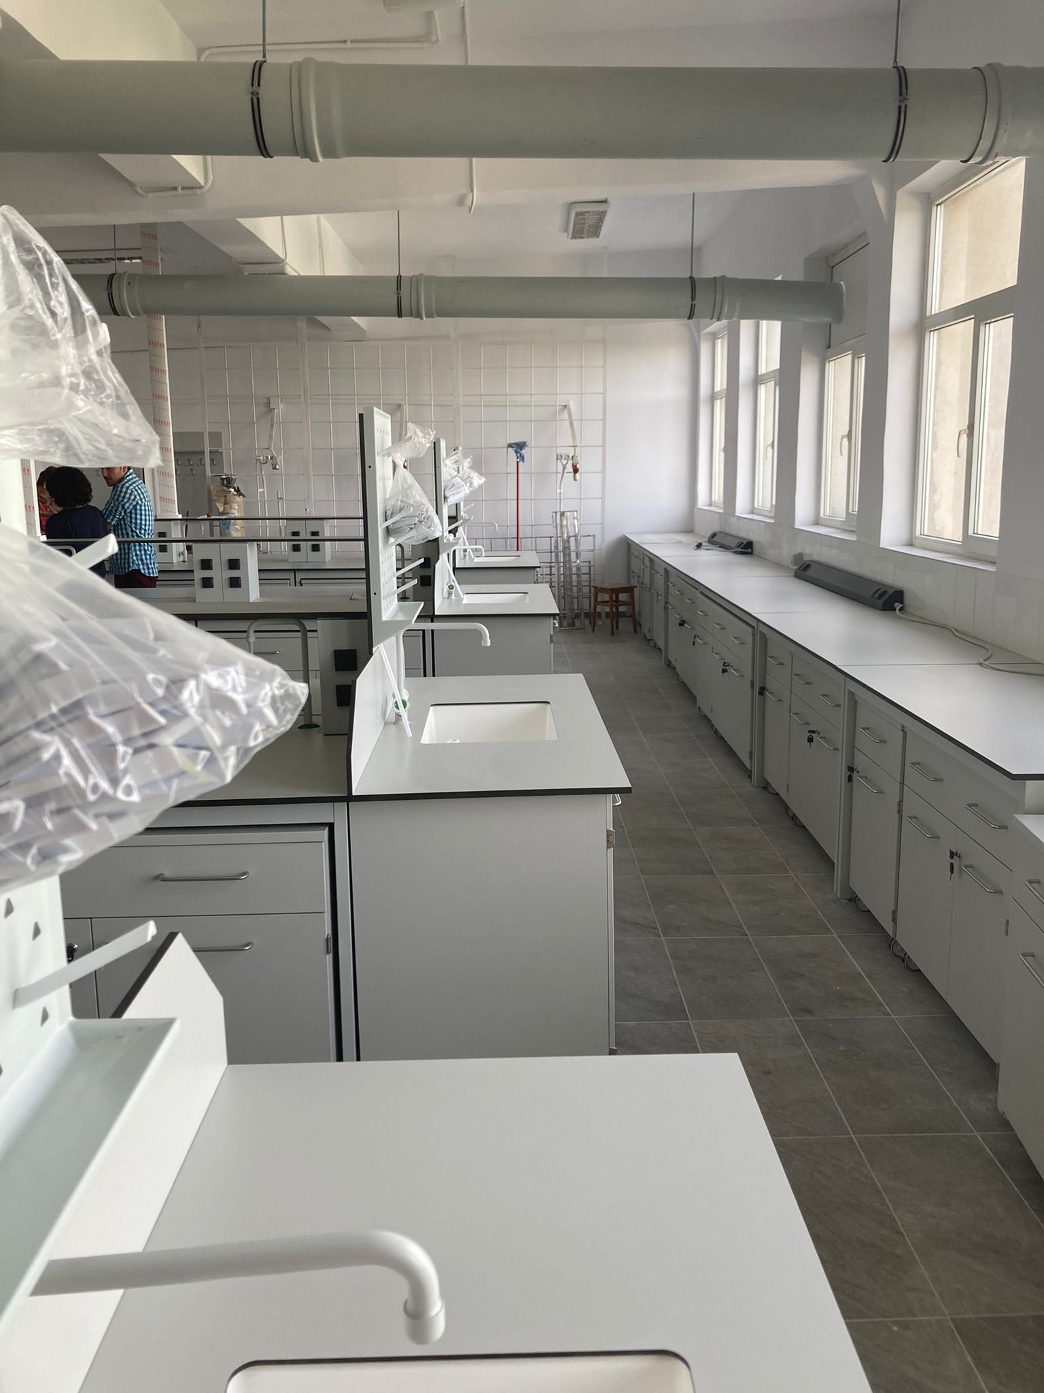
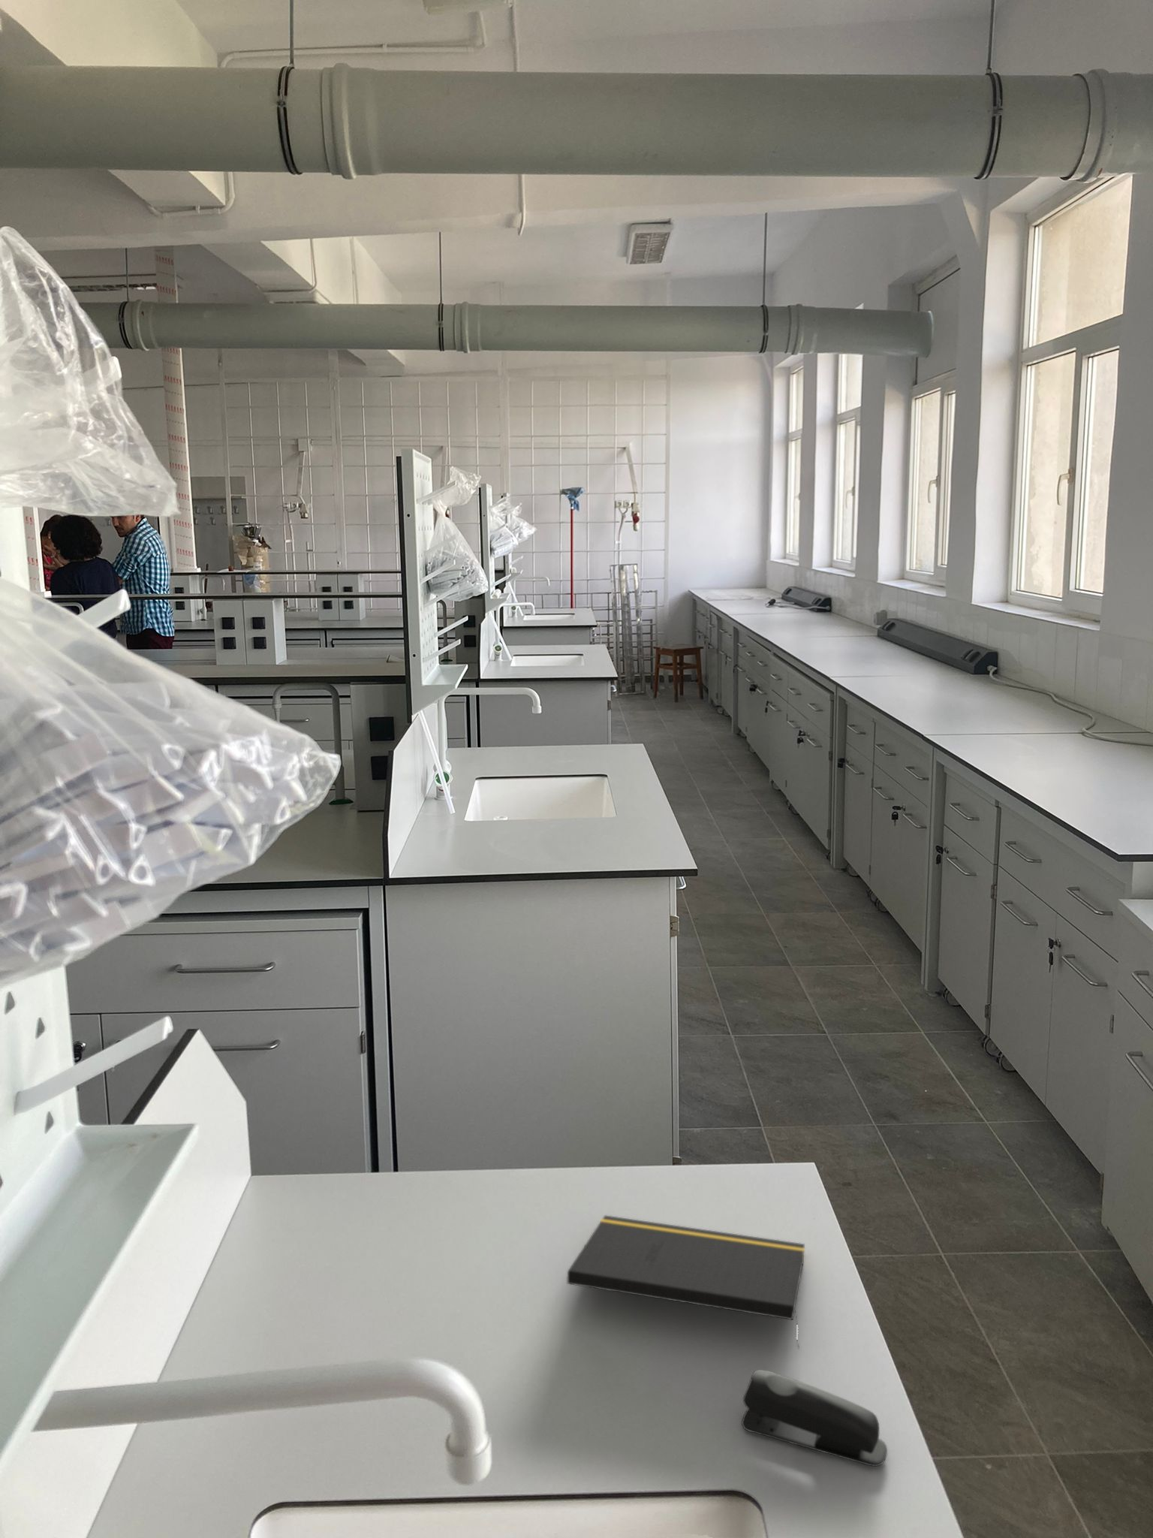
+ notepad (690, 1263)
+ stapler (814, 1413)
